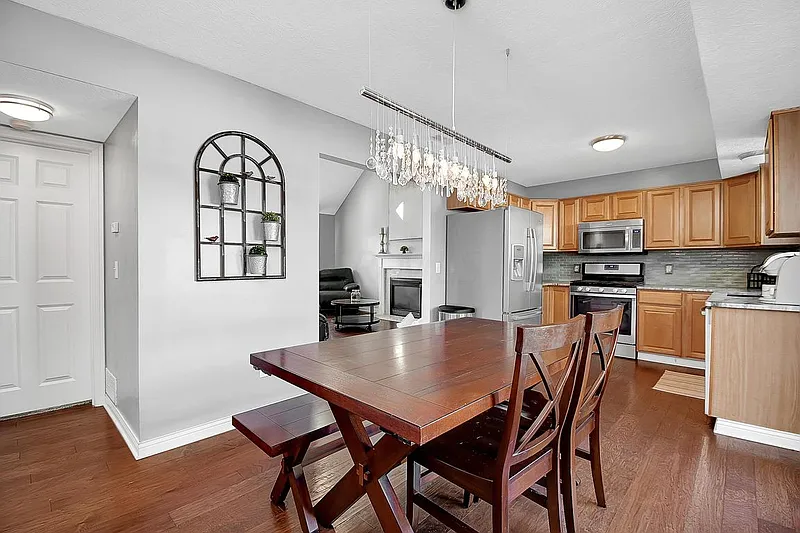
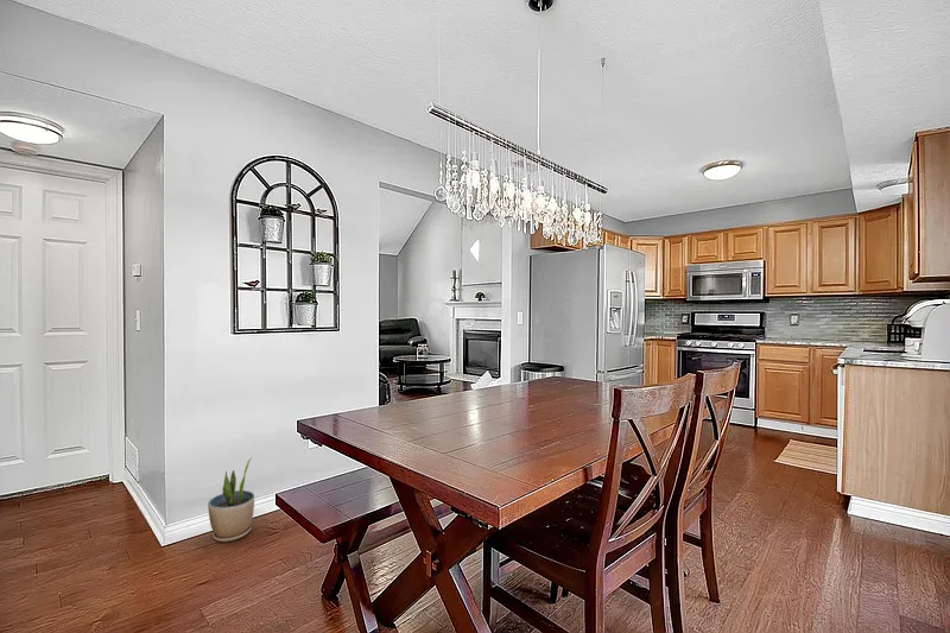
+ potted plant (232, 496)
